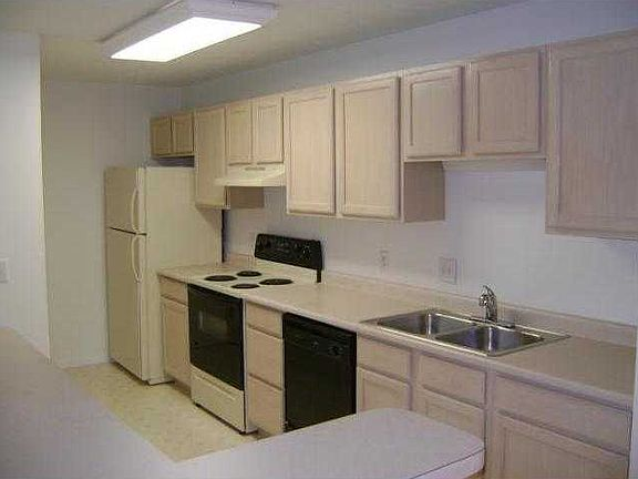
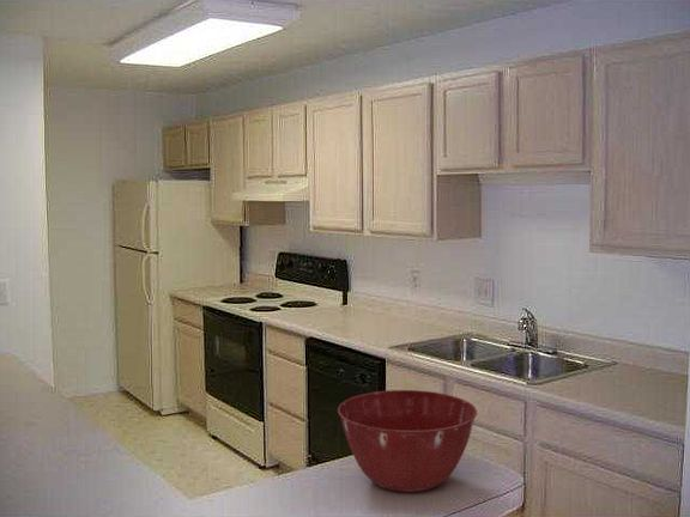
+ mixing bowl (406, 444)
